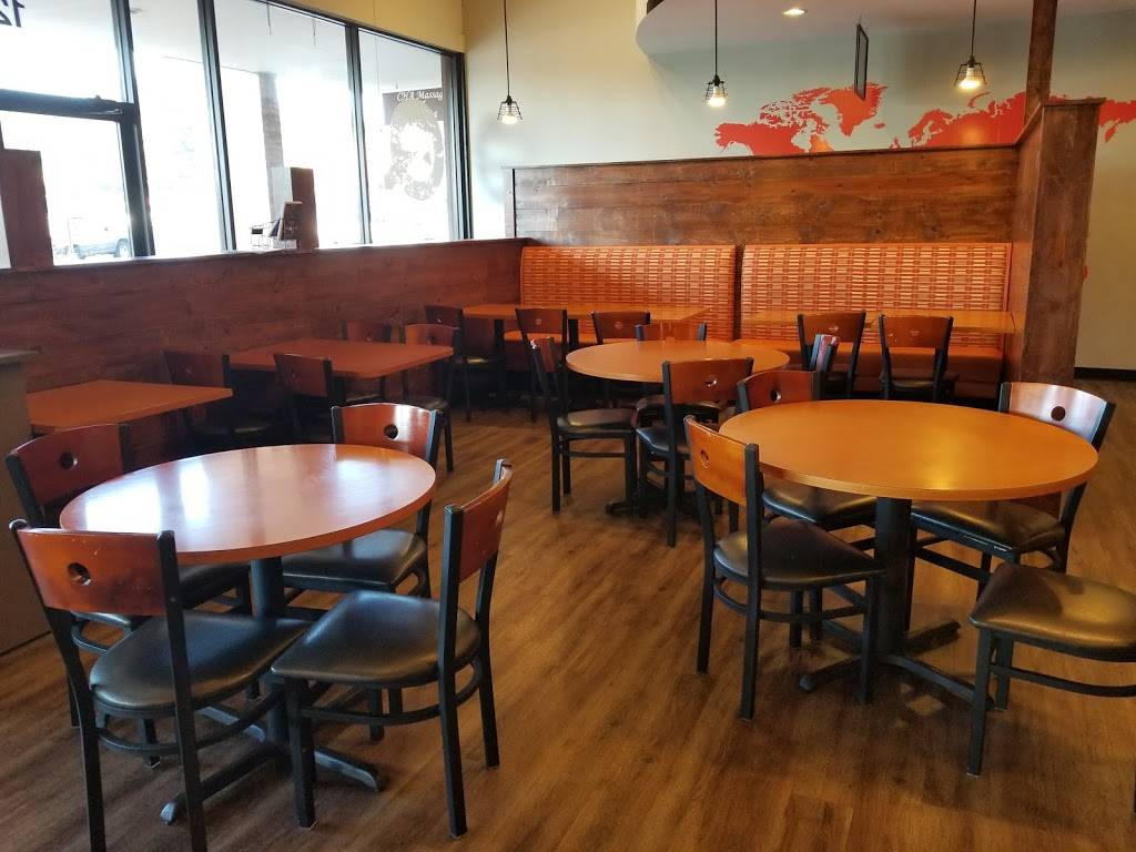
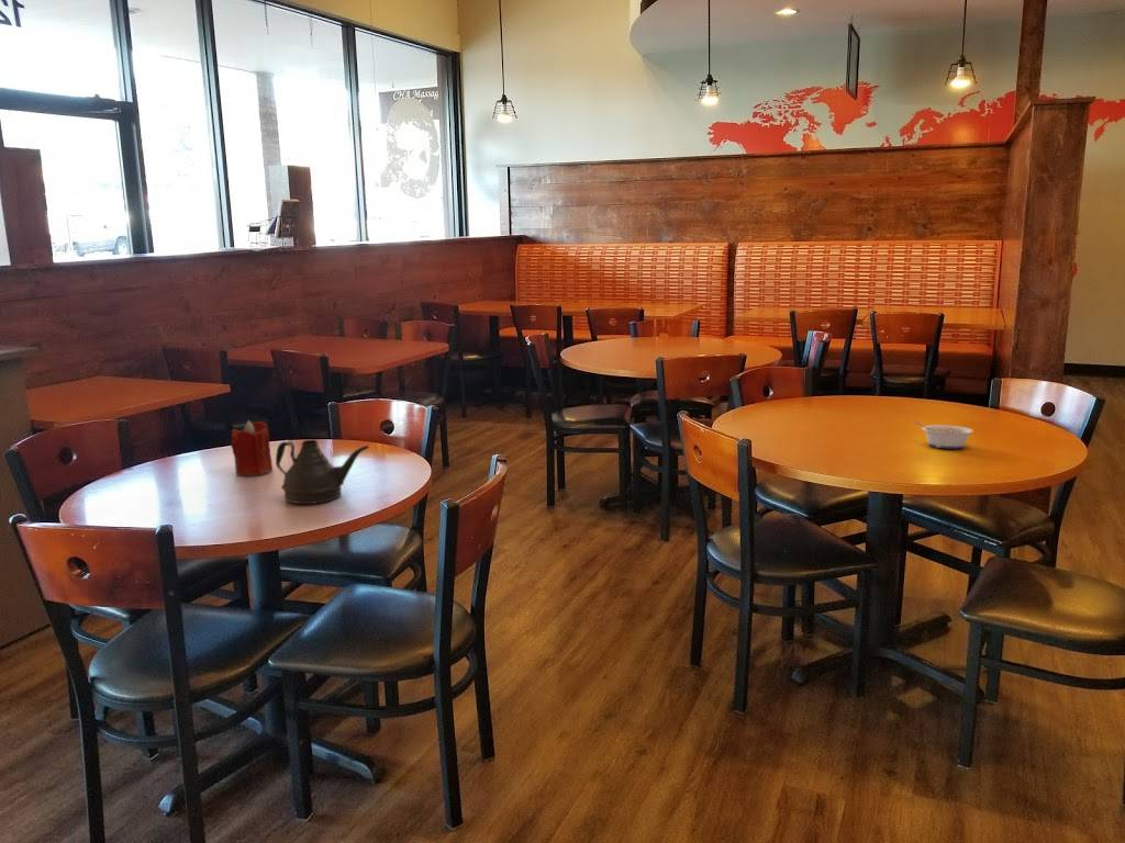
+ candle (252, 446)
+ teapot (322, 469)
+ legume (945, 435)
